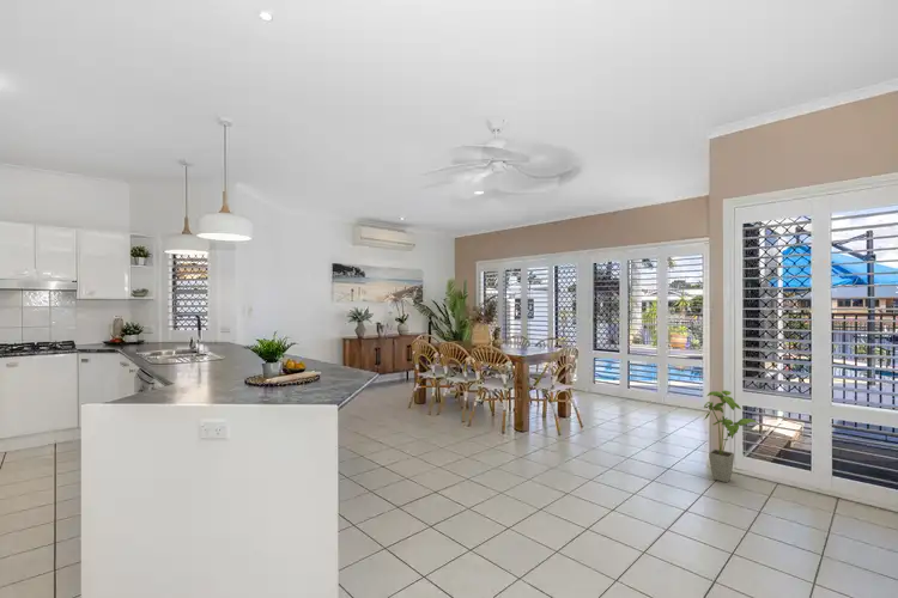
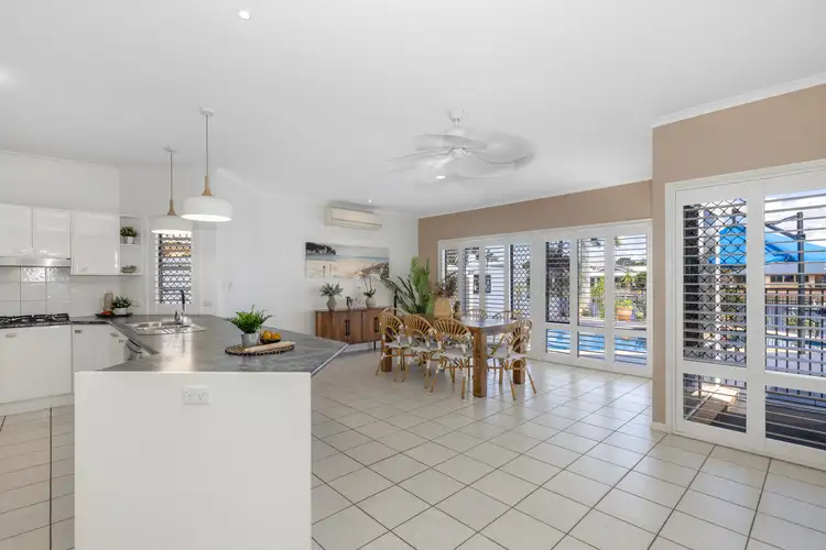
- house plant (727, 437)
